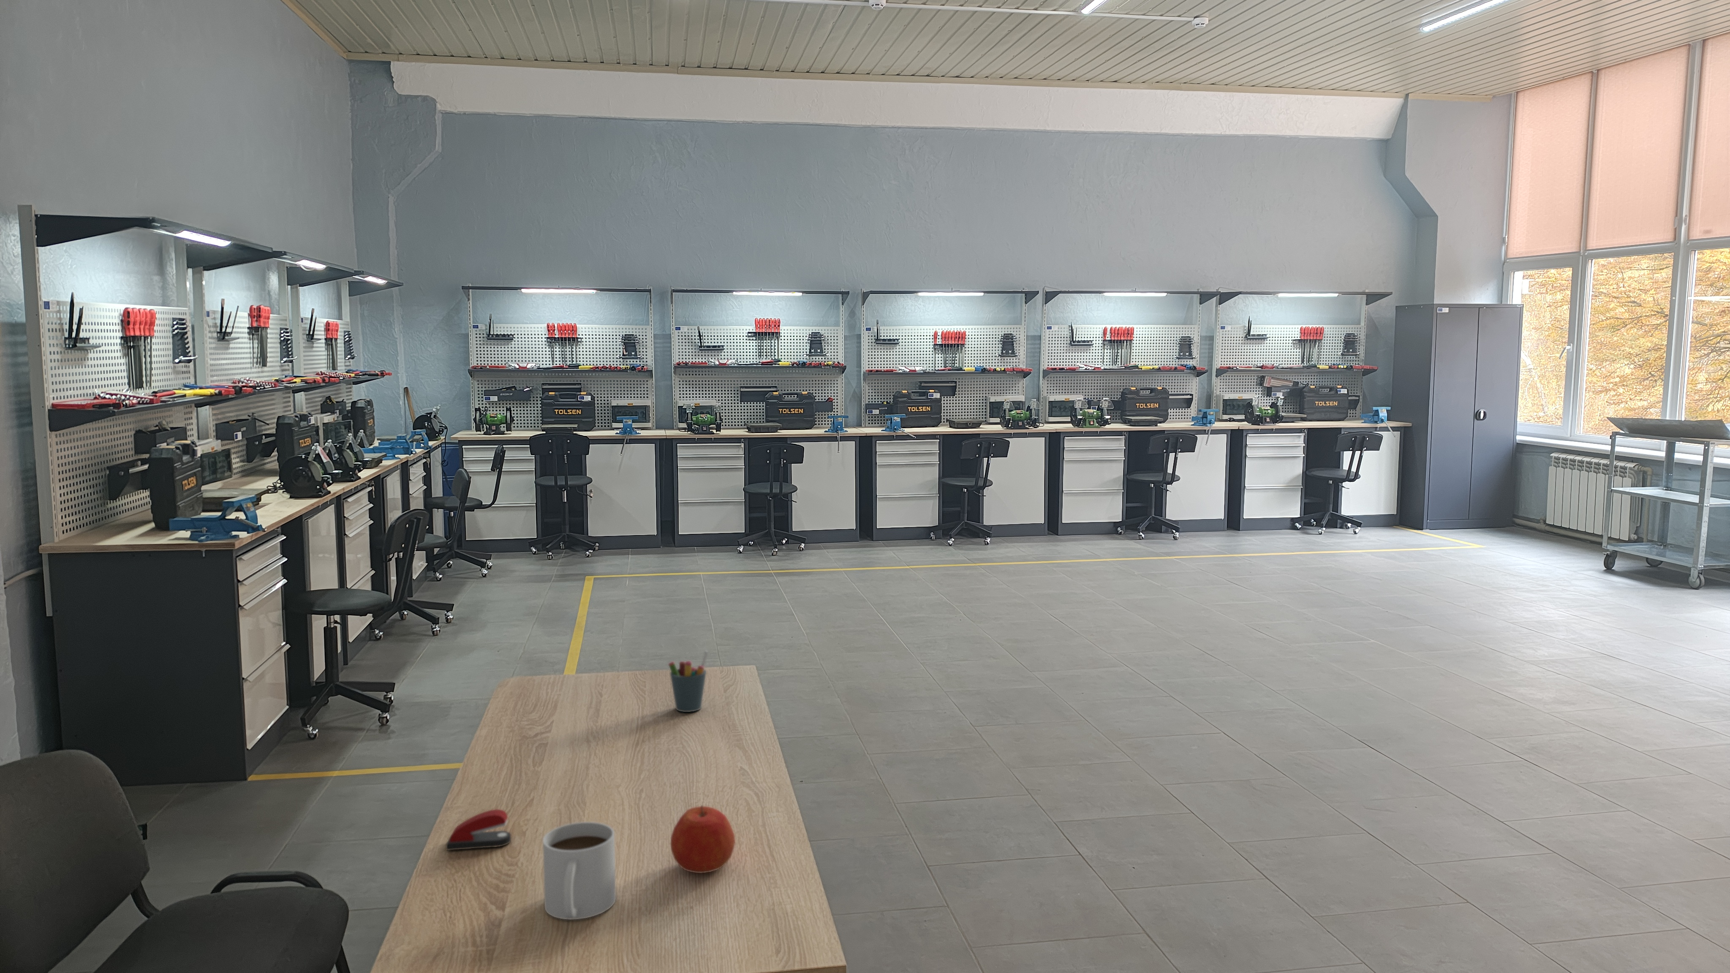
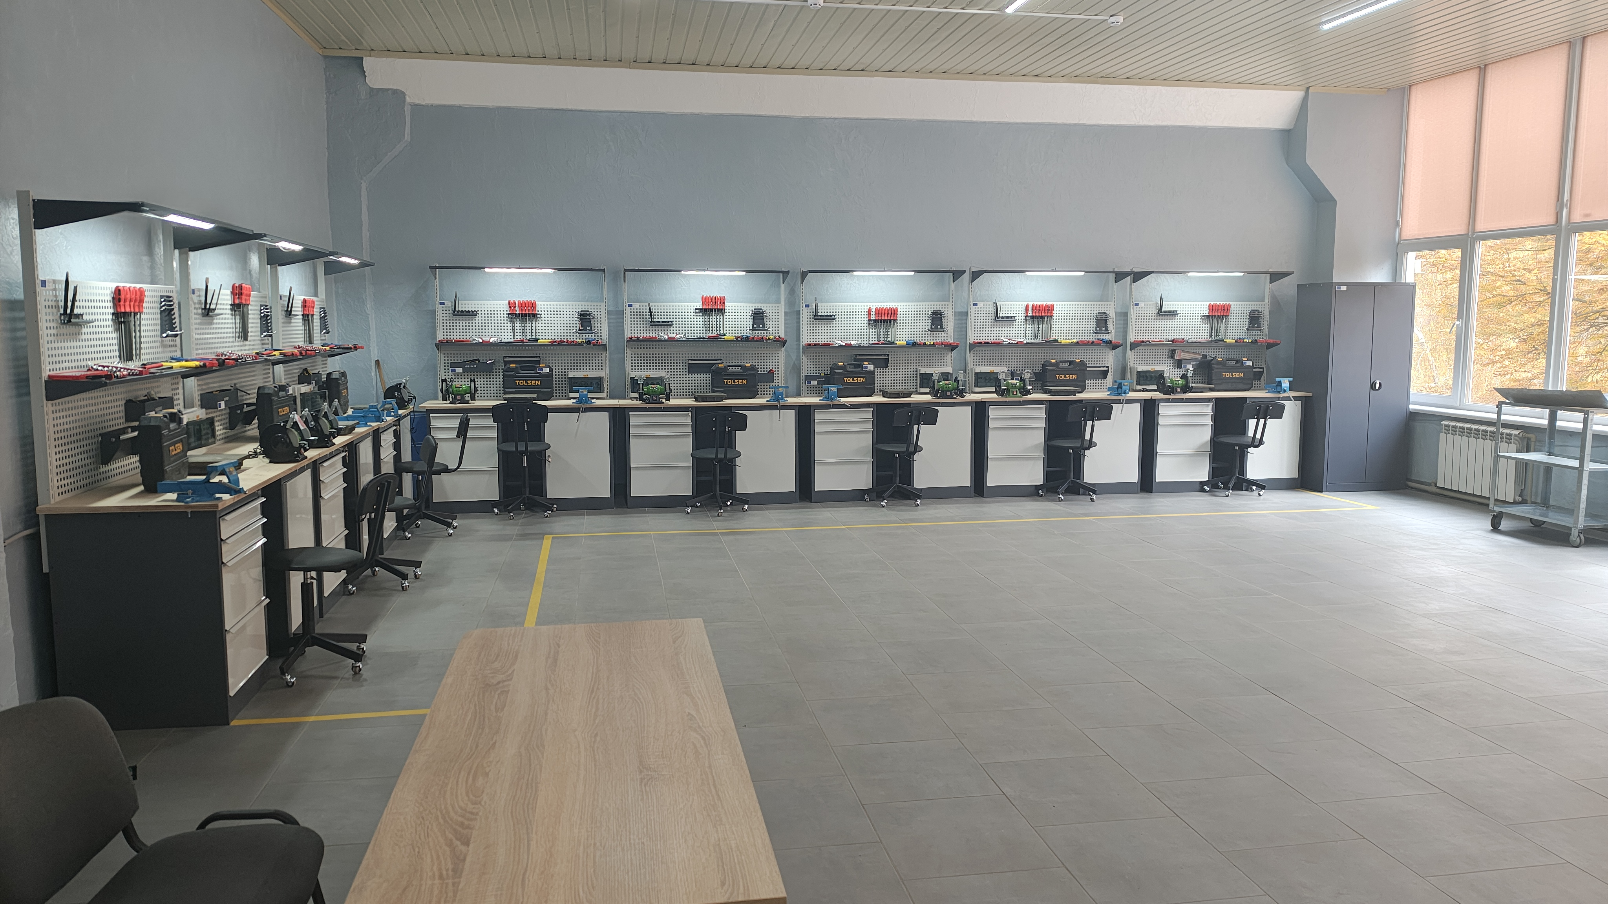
- apple (702, 835)
- mug (576, 877)
- pen holder (688, 681)
- stapler (479, 828)
